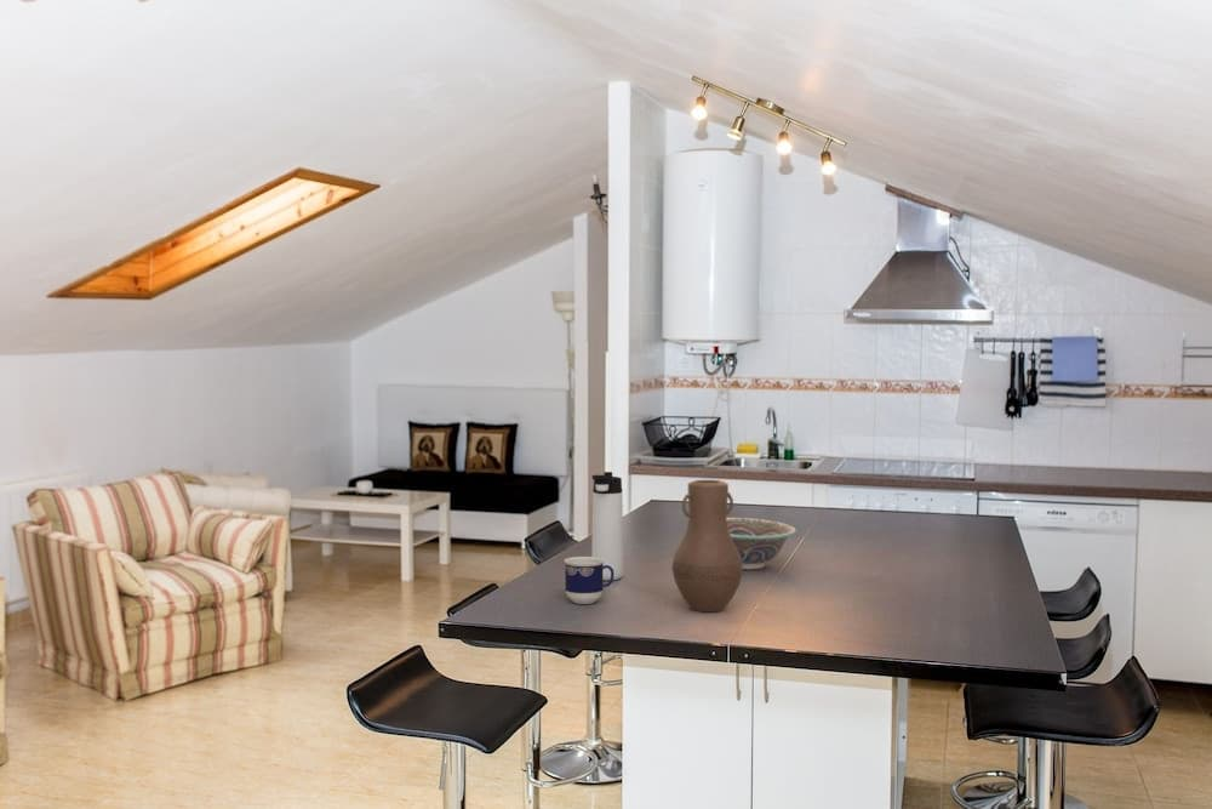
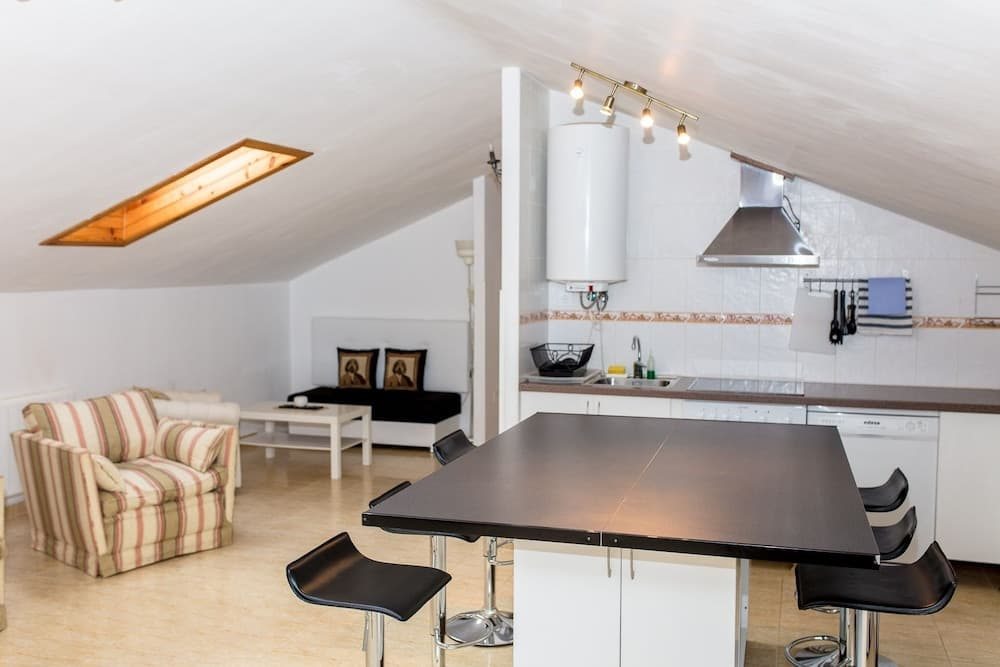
- thermos bottle (605, 525)
- cup (589, 581)
- decorative bowl (744, 545)
- vase (707, 545)
